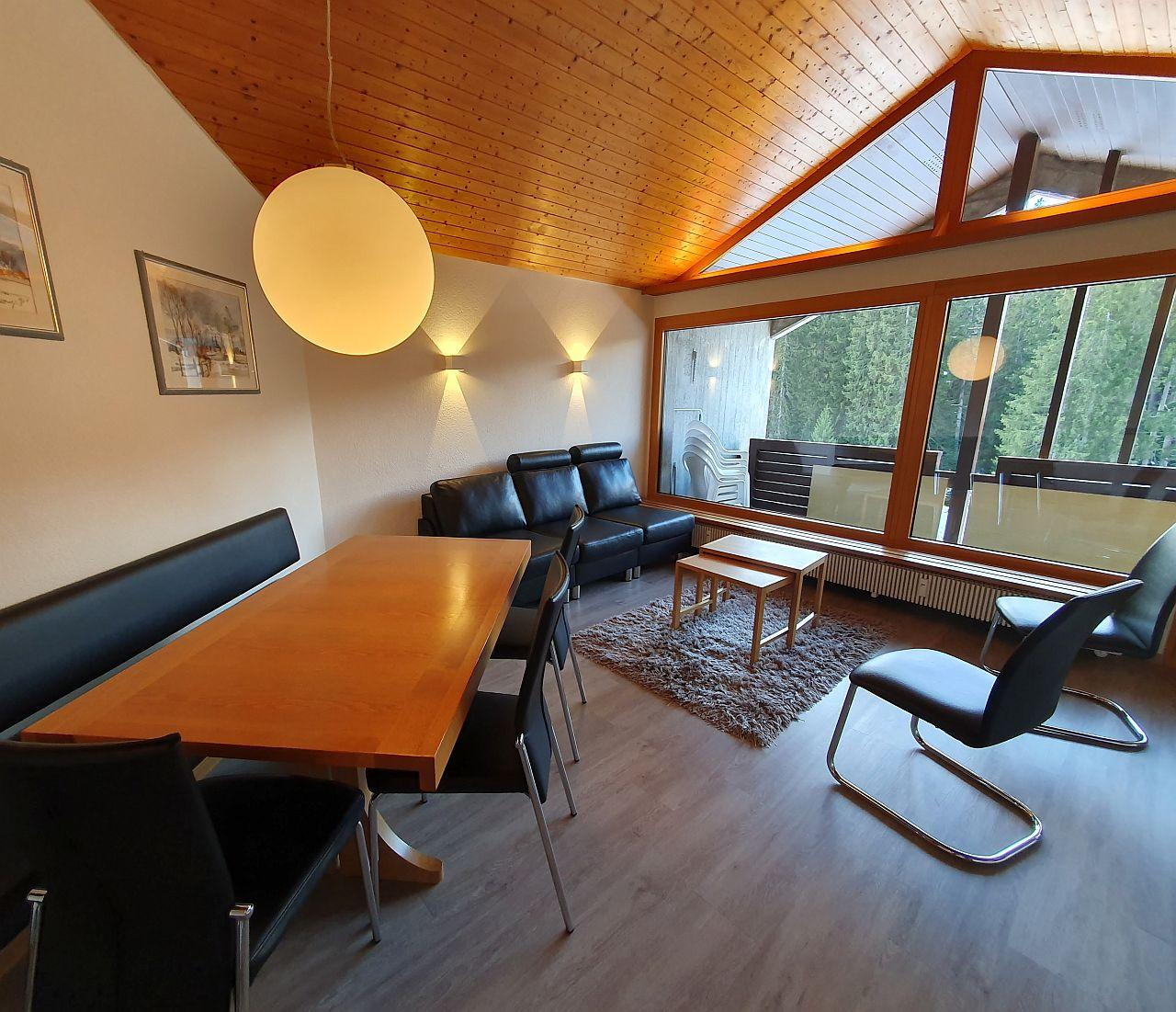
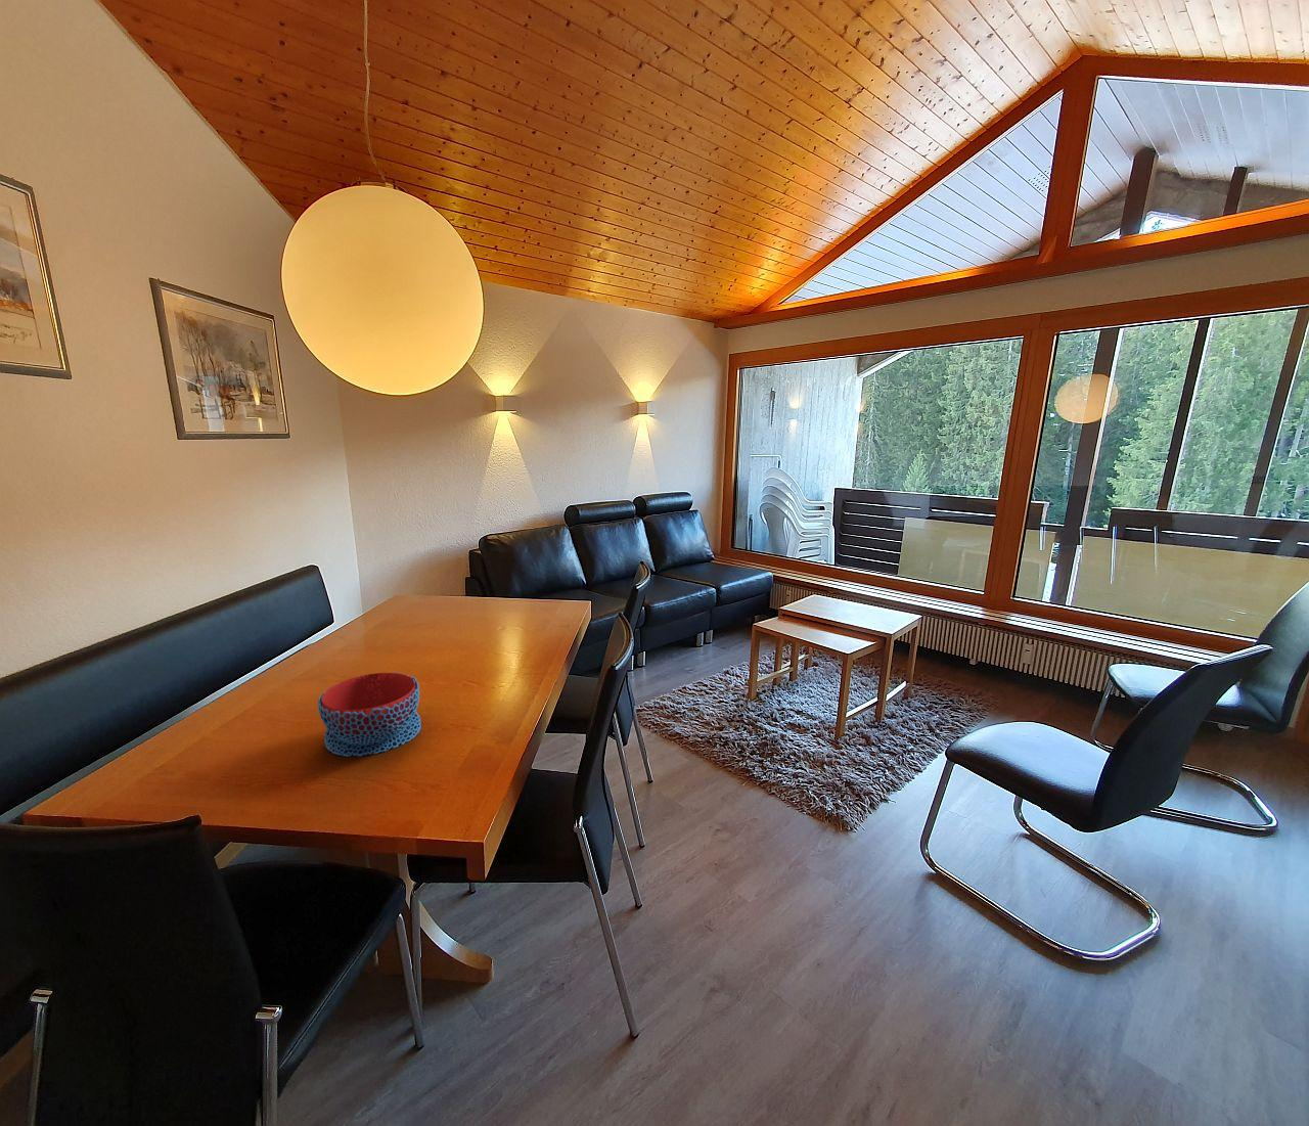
+ bowl (372, 712)
